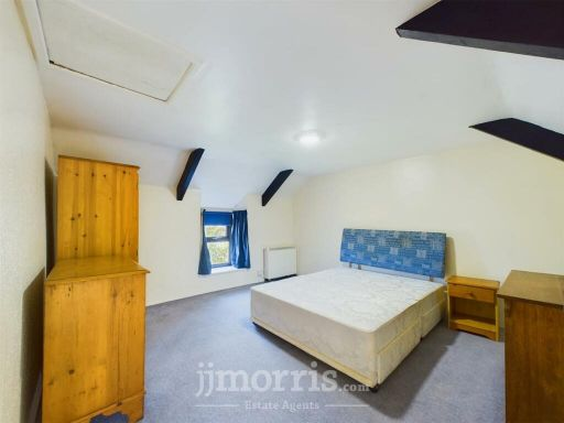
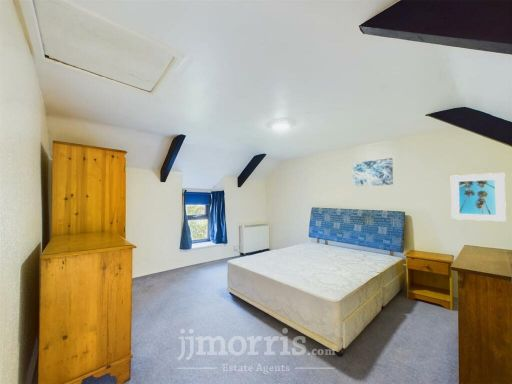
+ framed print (476, 197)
+ wall art (371, 173)
